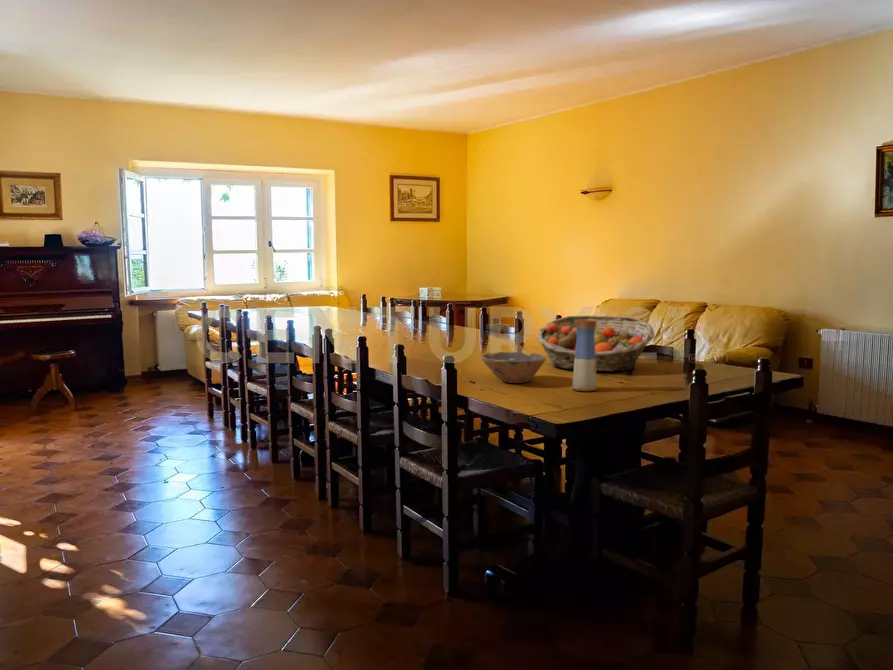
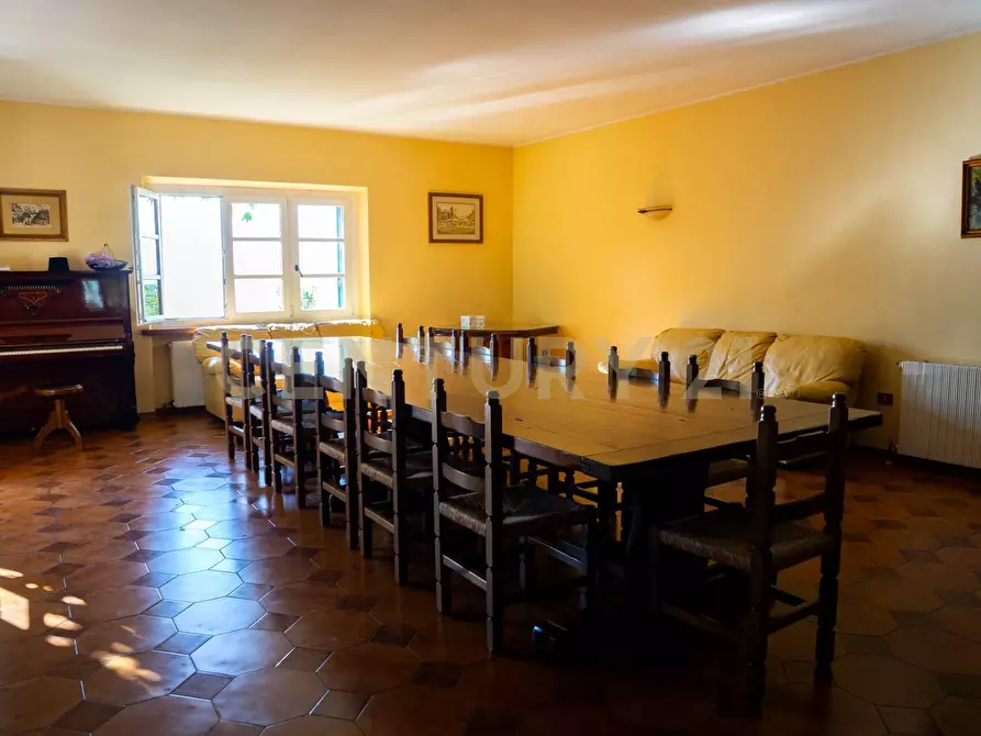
- bowl (513, 368)
- vase (585, 355)
- fruit basket (595, 342)
